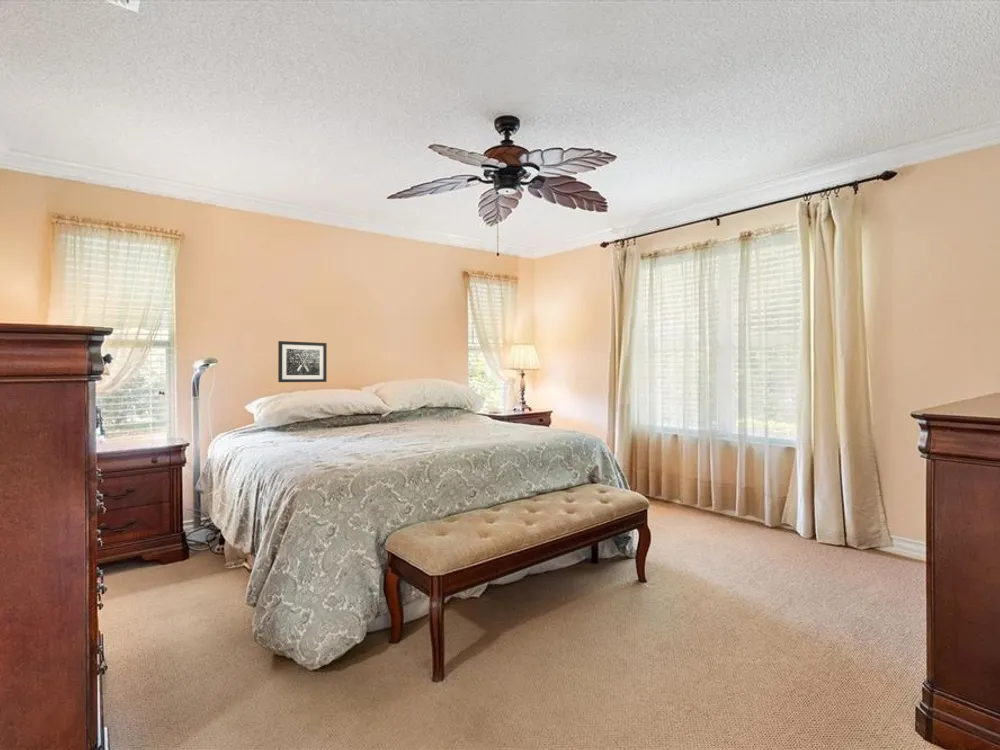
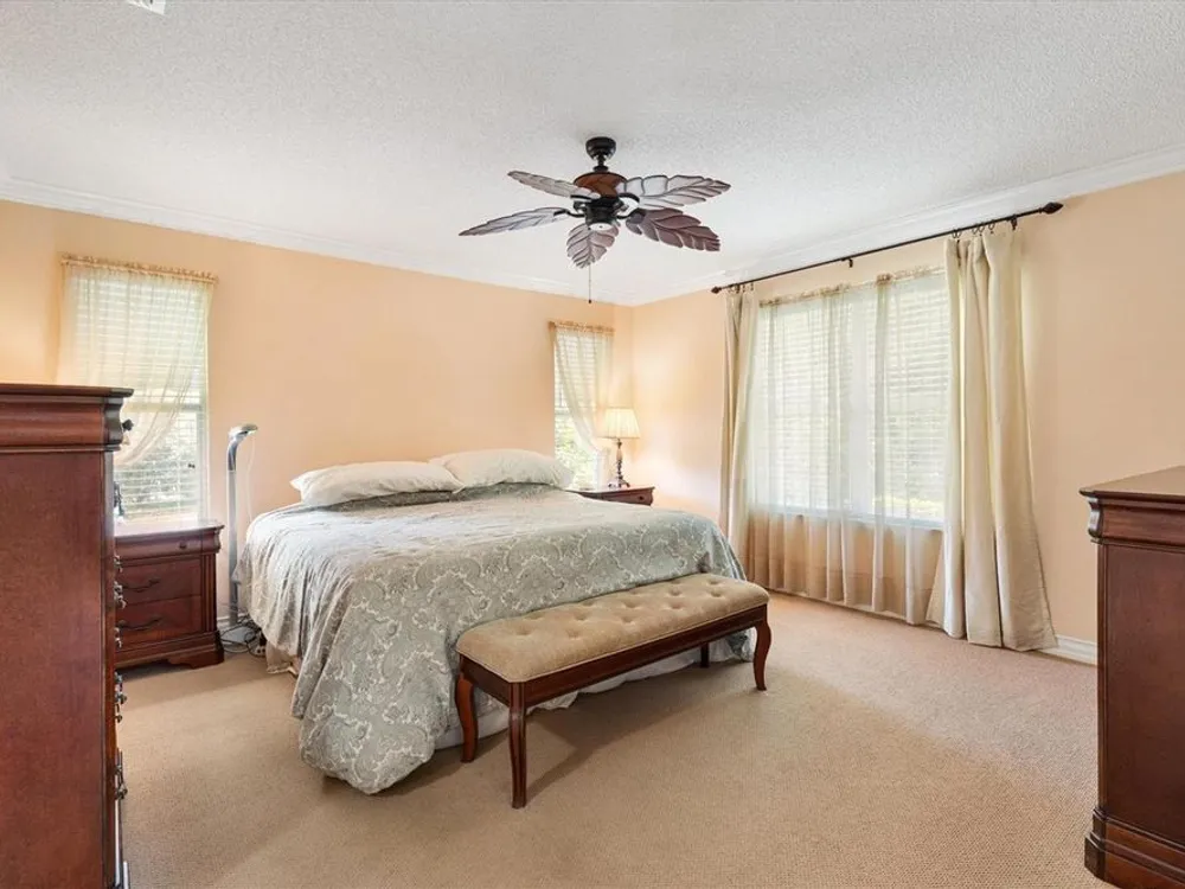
- wall art (303, 362)
